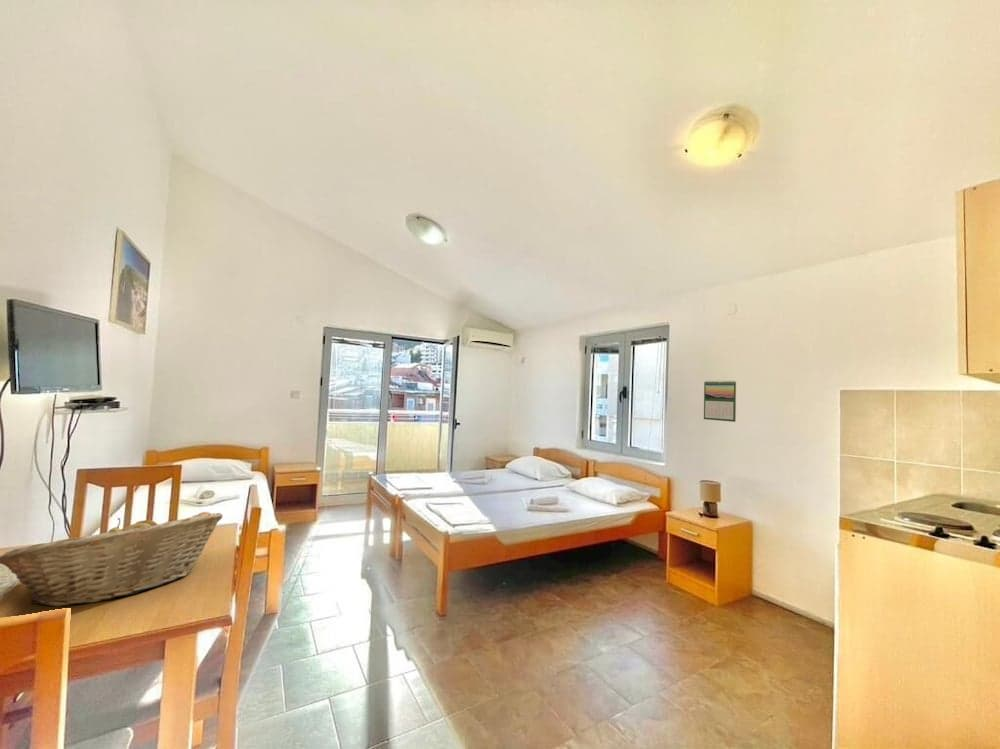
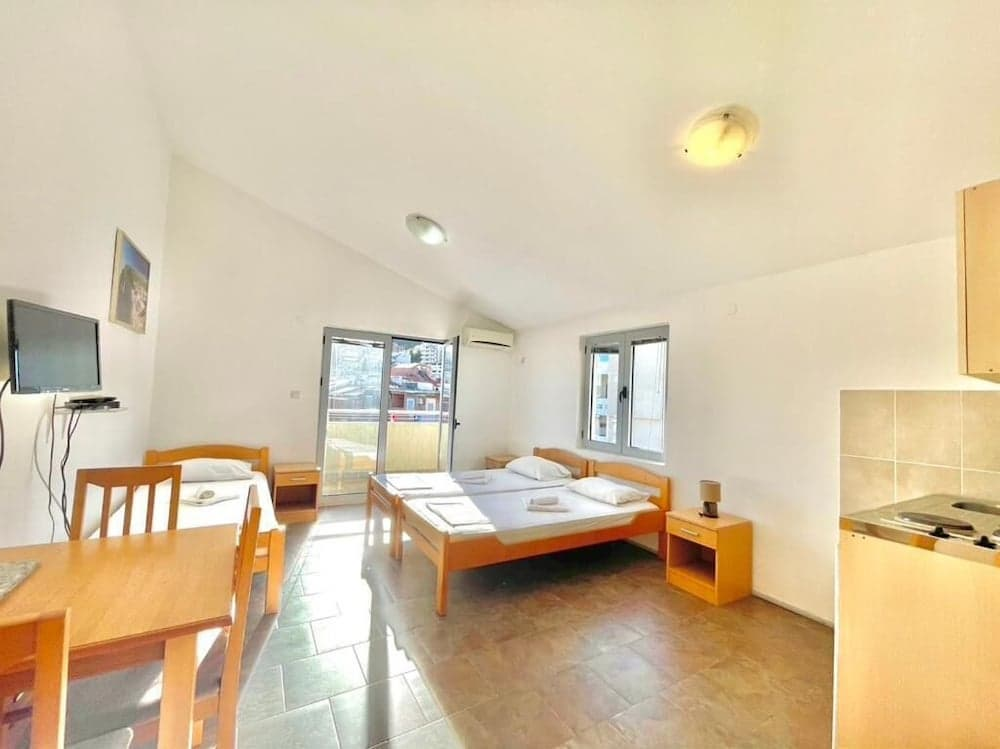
- calendar (719, 400)
- fruit basket (124, 548)
